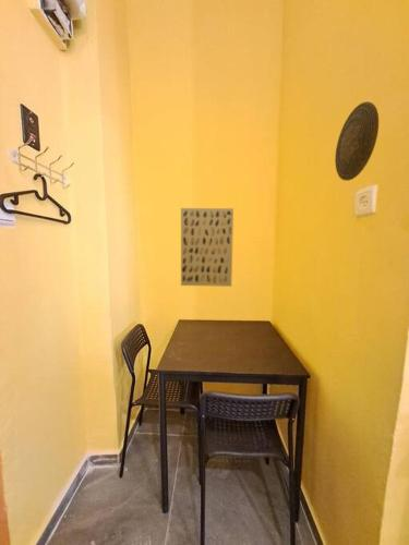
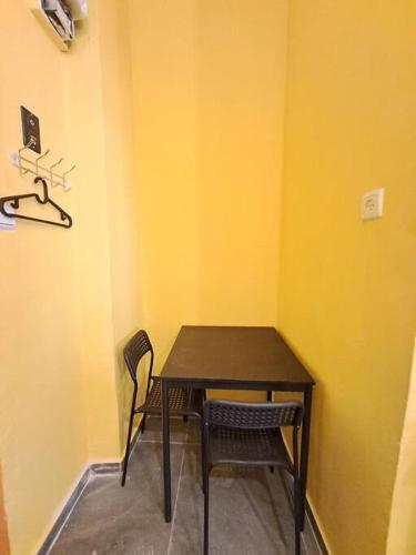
- decorative plate (351, 143)
- wall art (206, 247)
